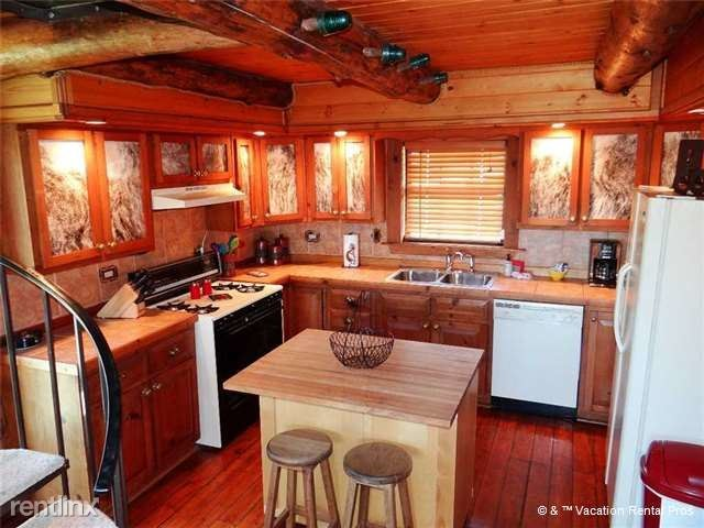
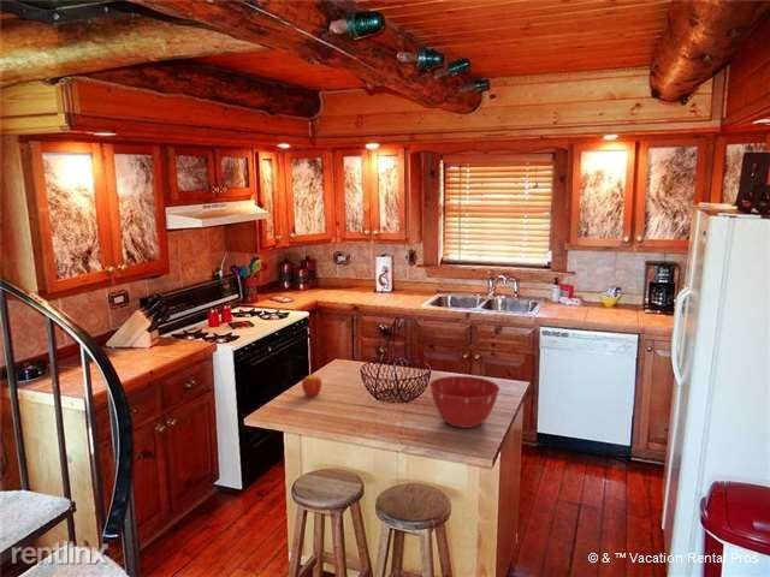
+ mixing bowl (463, 403)
+ fruit (312, 385)
